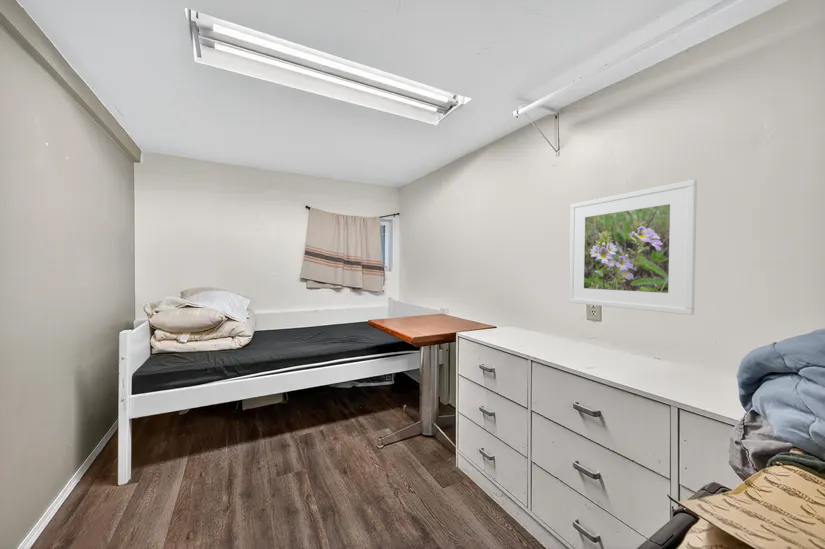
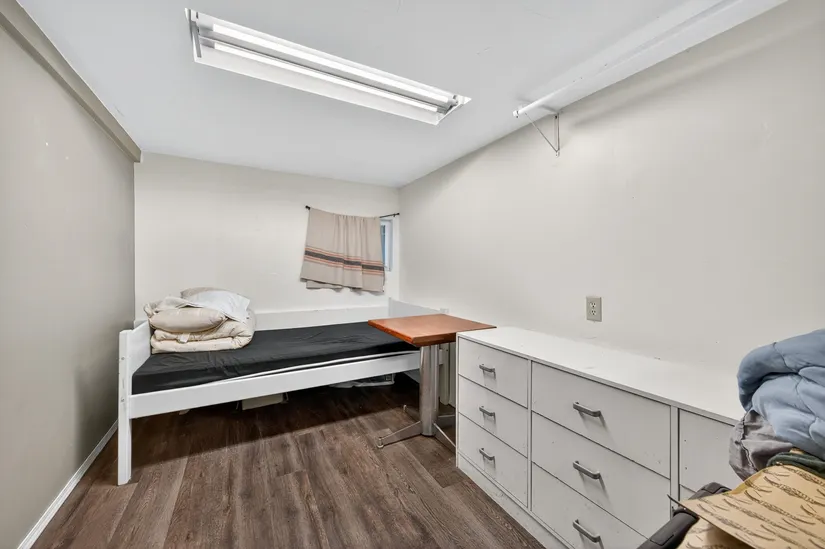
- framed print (622, 250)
